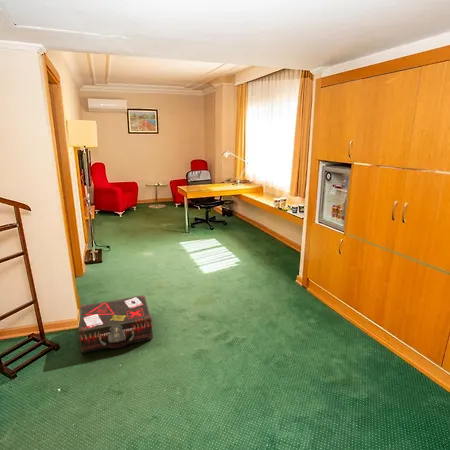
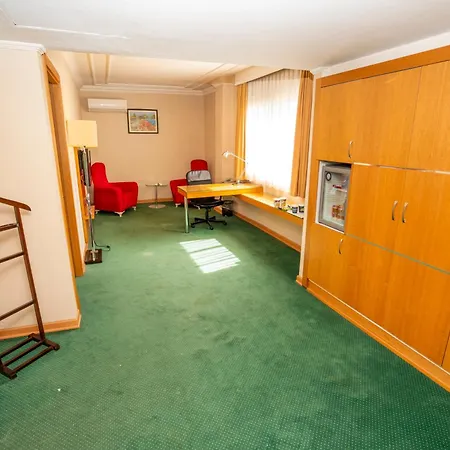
- suitcase (115, 322)
